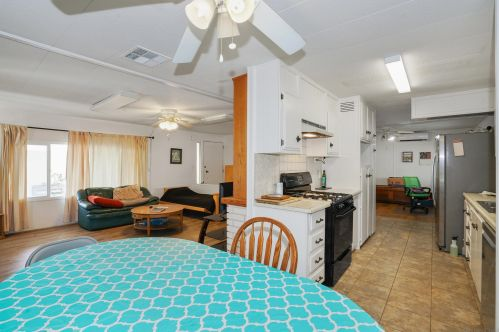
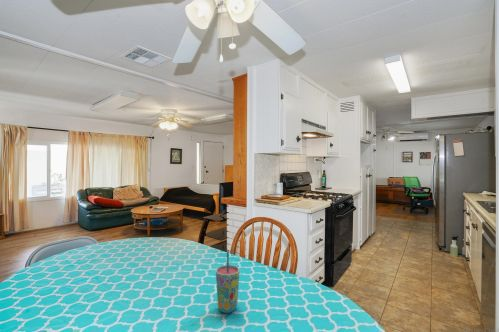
+ cup (227, 279)
